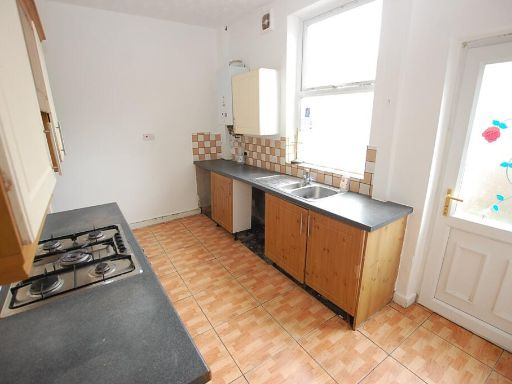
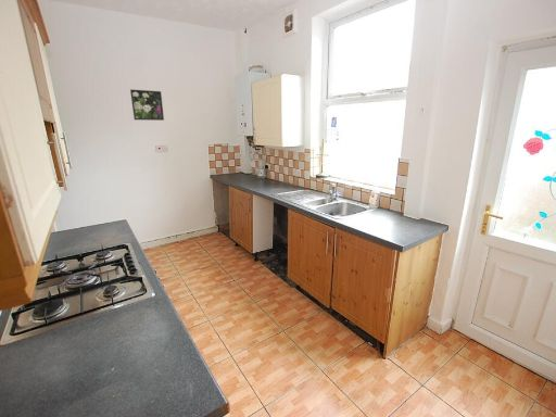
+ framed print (148, 105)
